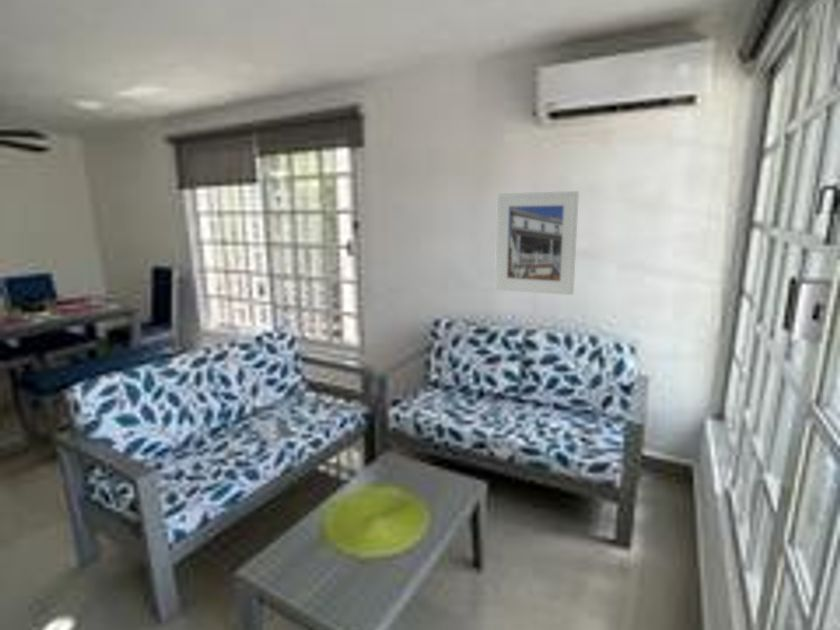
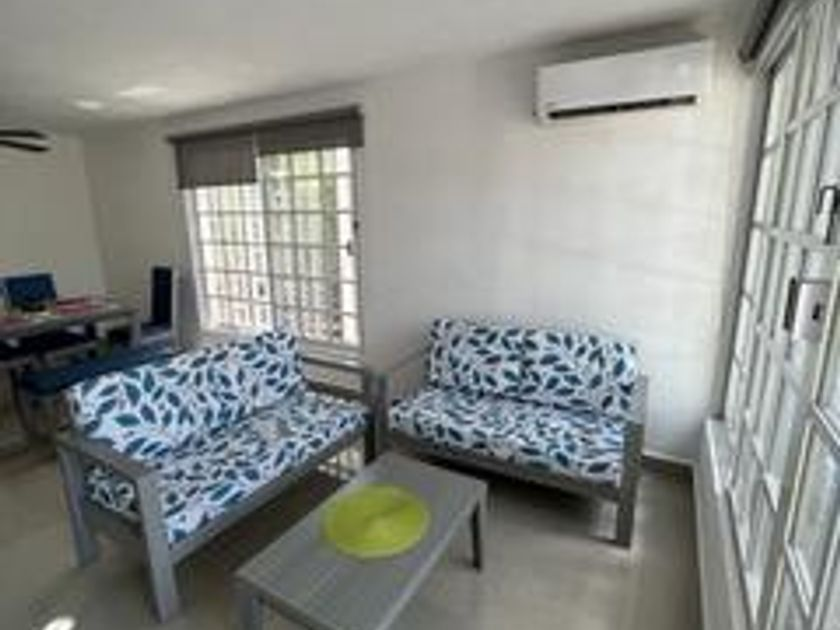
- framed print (534, 243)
